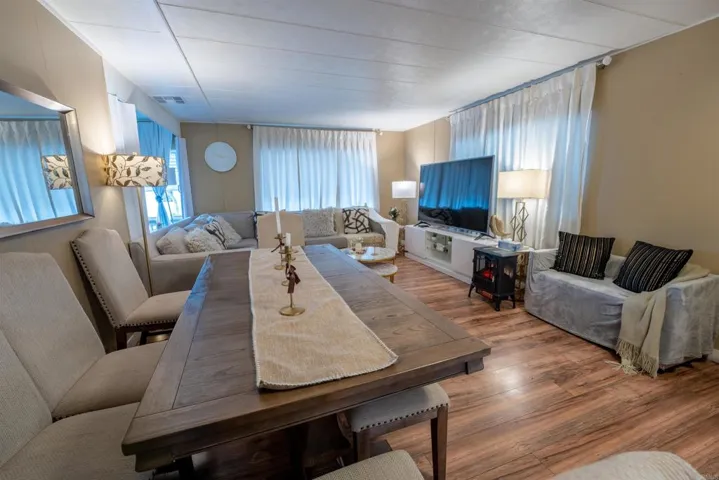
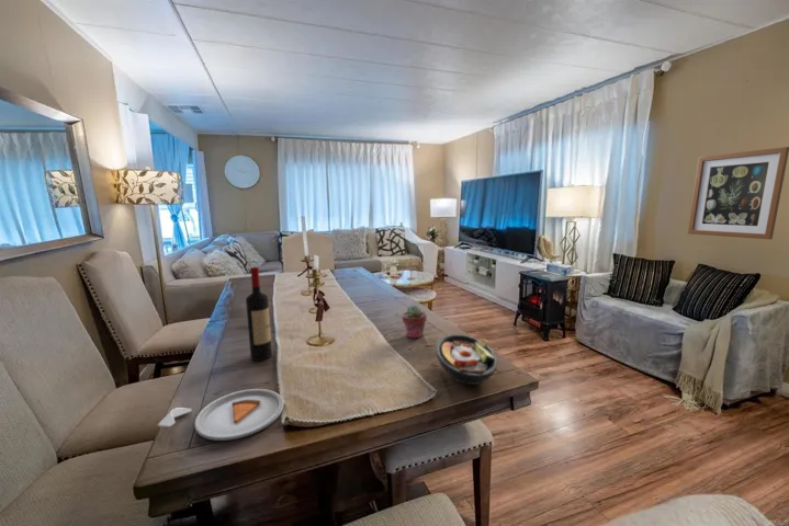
+ wine bottle (258, 312)
+ wall art (732, 195)
+ dinner plate (225, 412)
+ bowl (464, 361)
+ potted succulent (414, 320)
